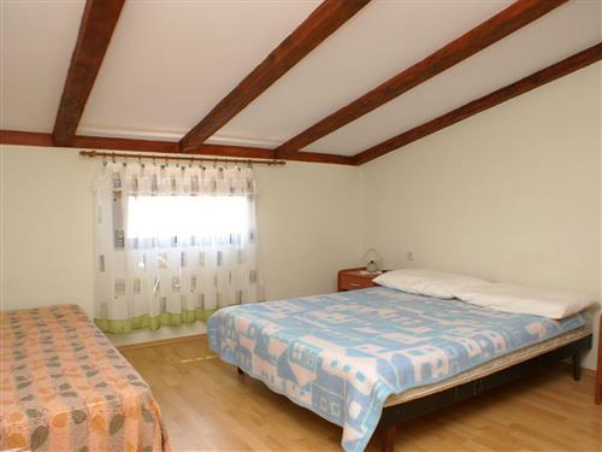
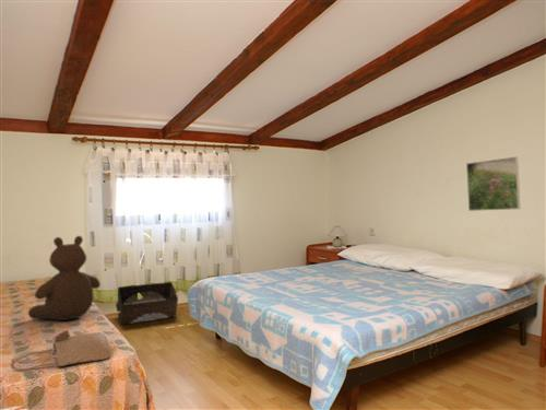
+ bear (61, 277)
+ tote bag (62, 347)
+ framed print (491, 185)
+ storage bin (147, 302)
